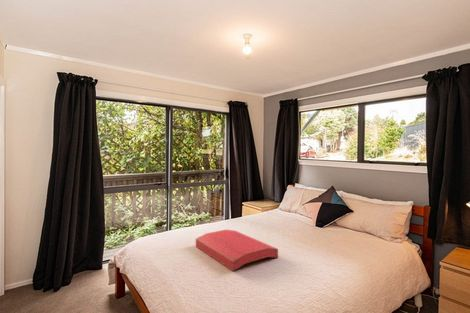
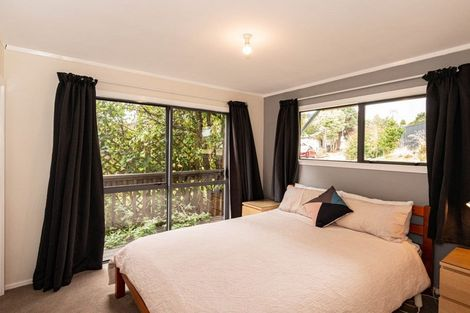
- cushion (234, 245)
